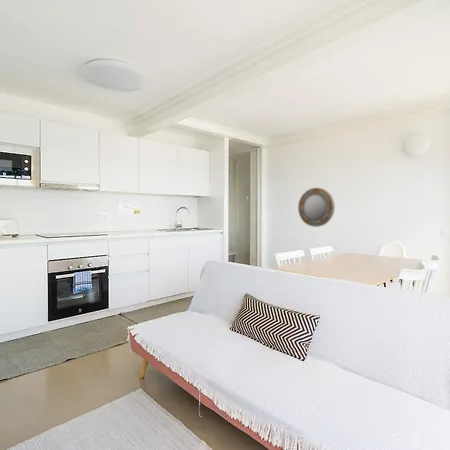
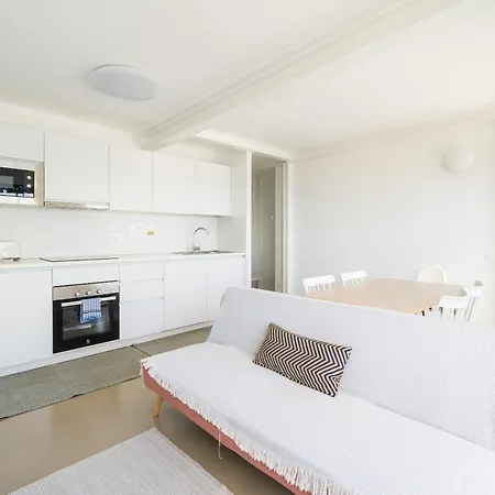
- home mirror (315, 207)
